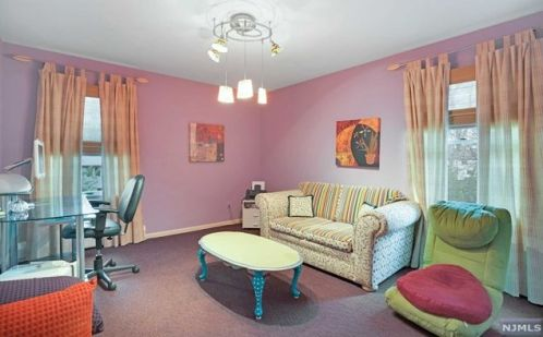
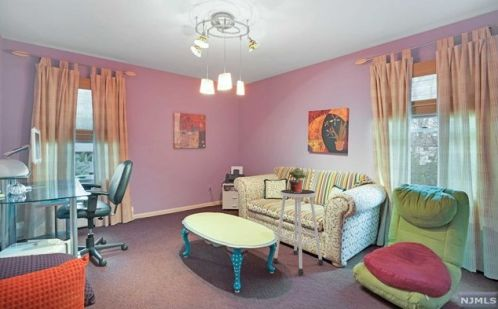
+ potted plant (297, 179)
+ stool (298, 227)
